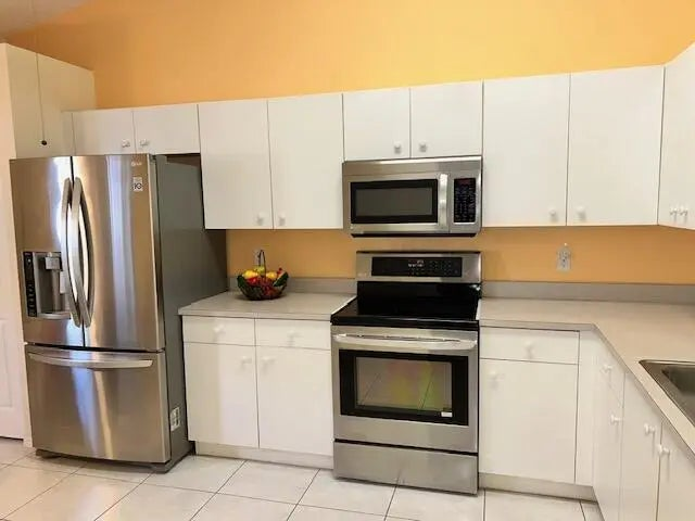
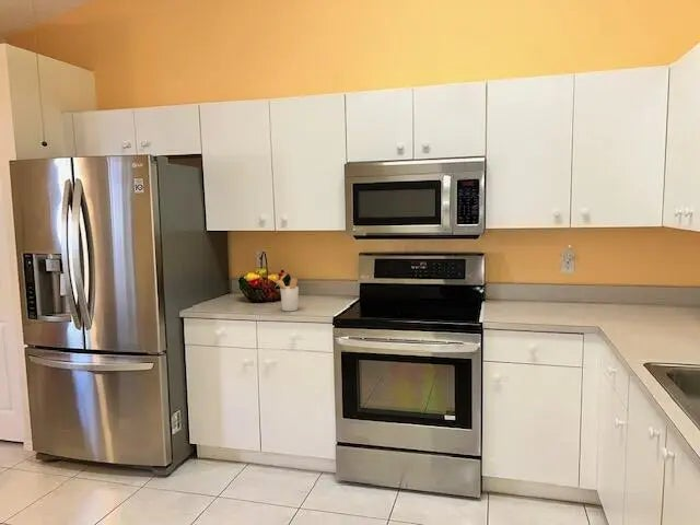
+ utensil holder (285, 293)
